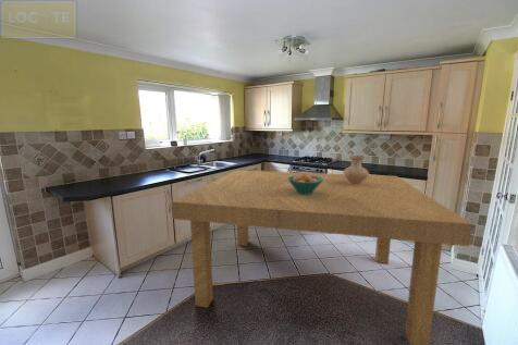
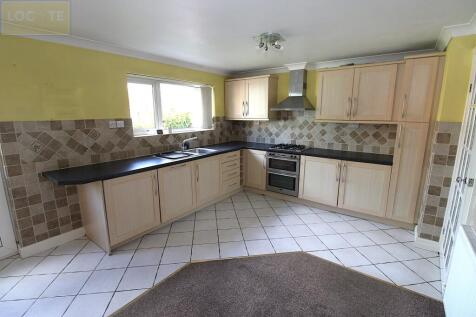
- dining table (307, 231)
- vase (356, 170)
- fruit bowl (305, 182)
